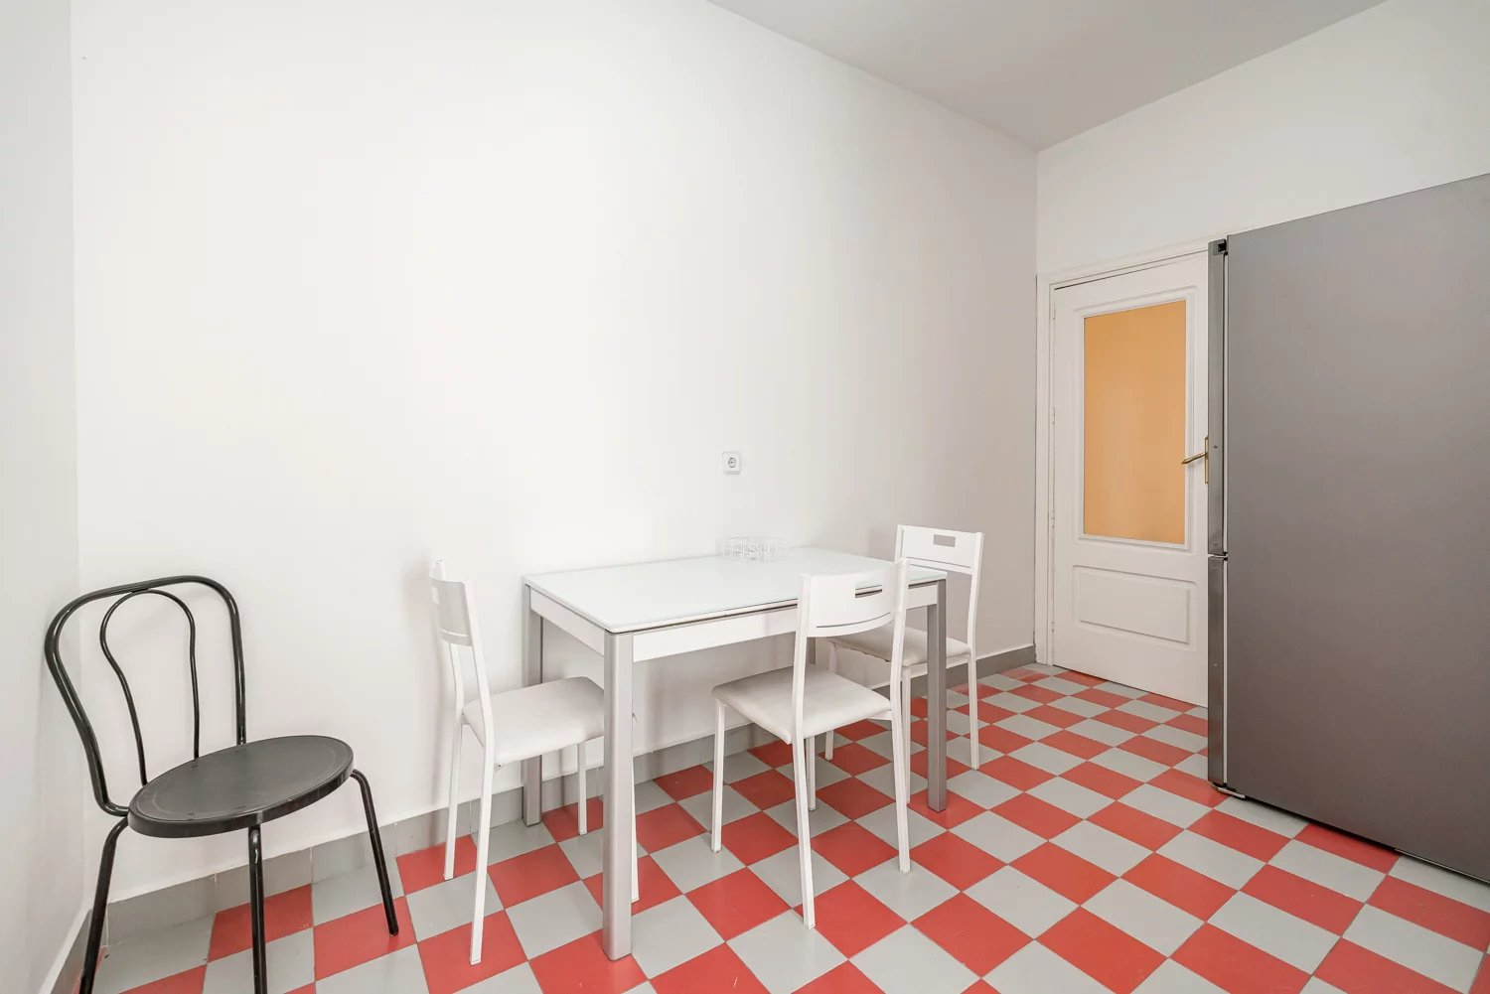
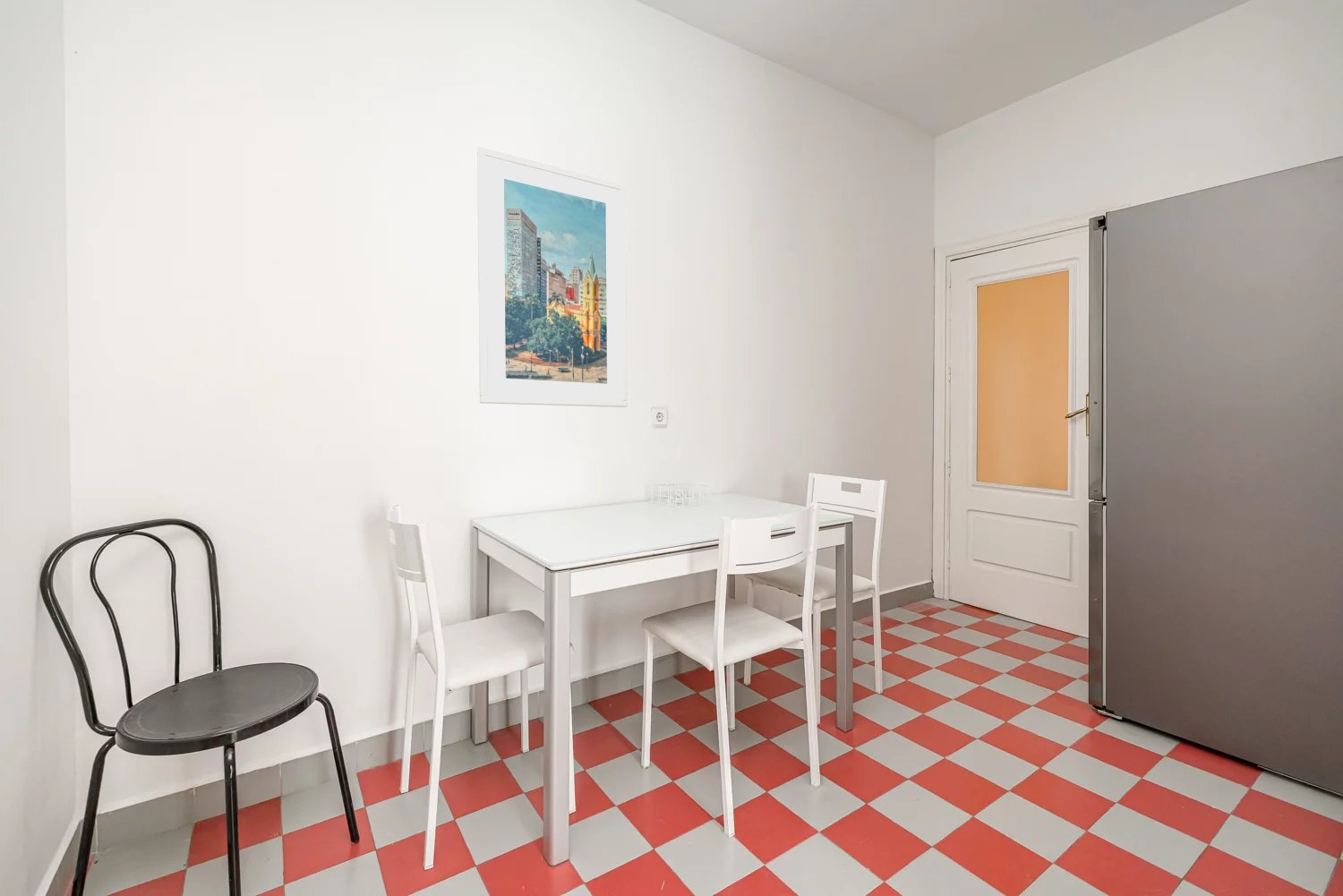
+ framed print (557, 286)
